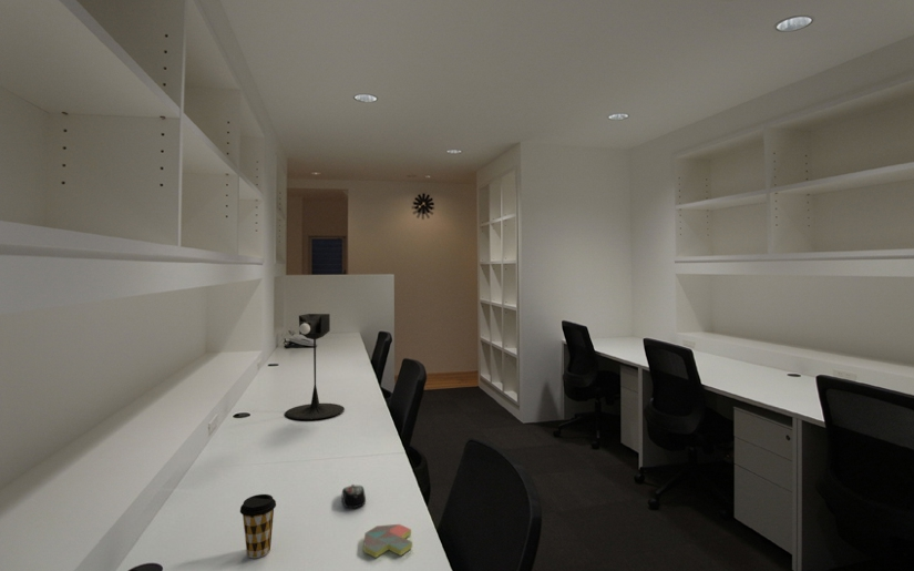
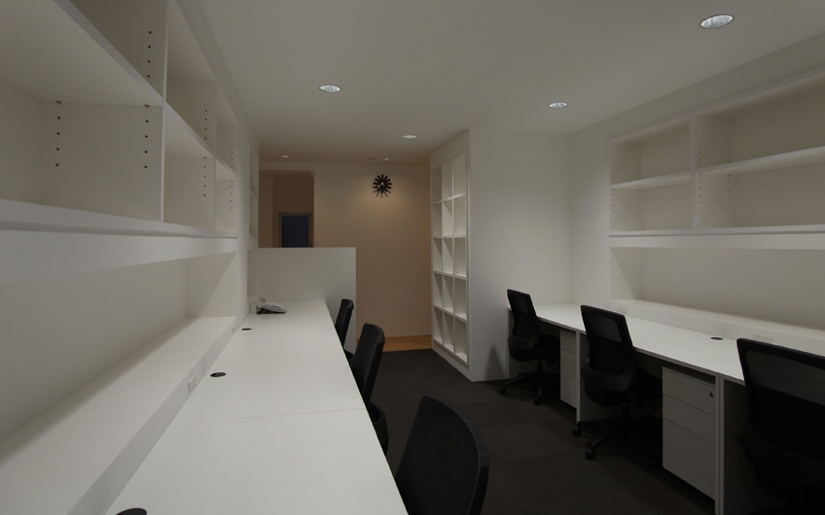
- desk lamp (315, 363)
- coffee cup (258, 526)
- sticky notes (388, 540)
- computer mouse (353, 492)
